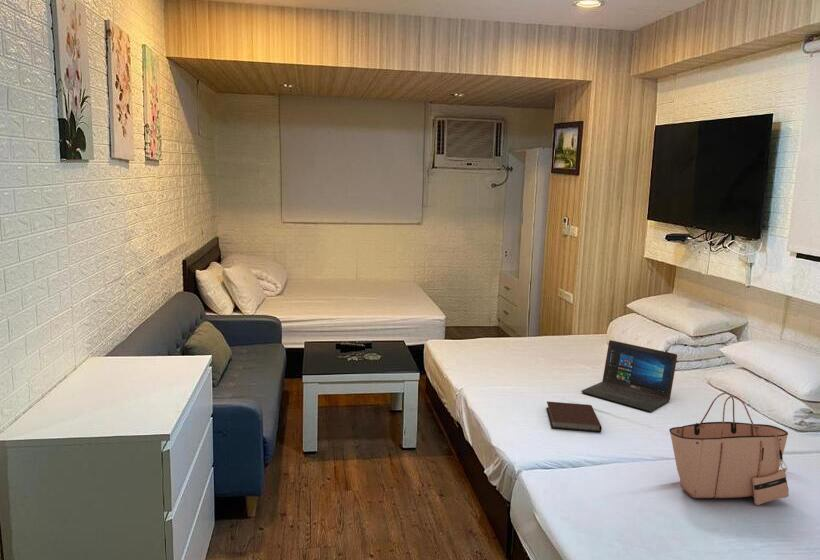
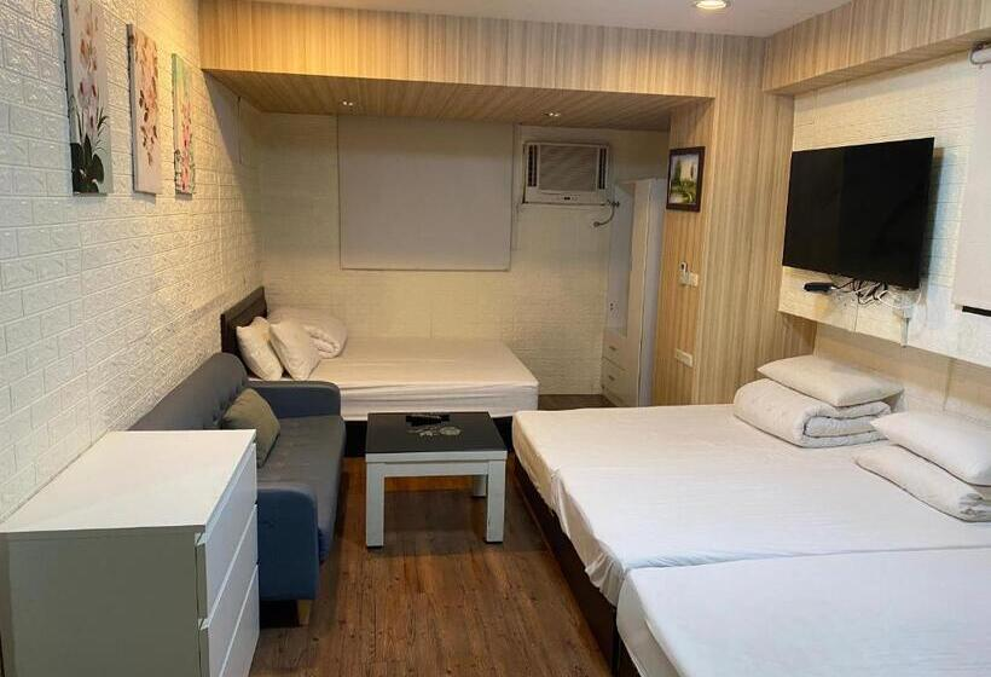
- tote bag (728, 444)
- laptop (628, 373)
- notebook (572, 416)
